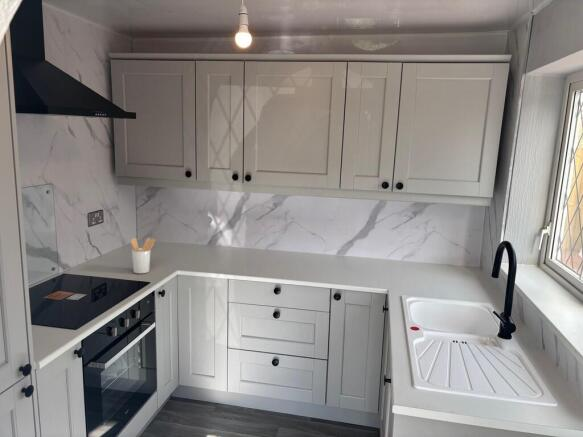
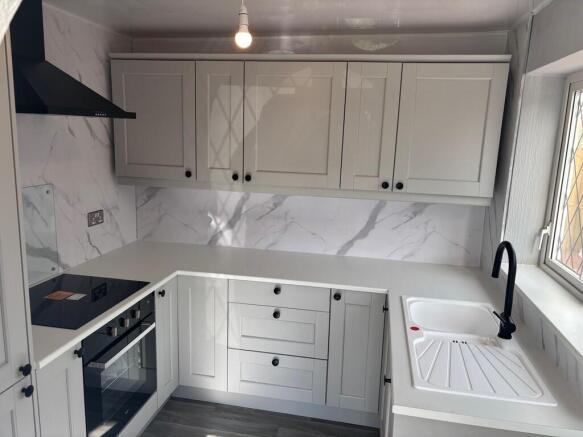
- utensil holder (144, 254)
